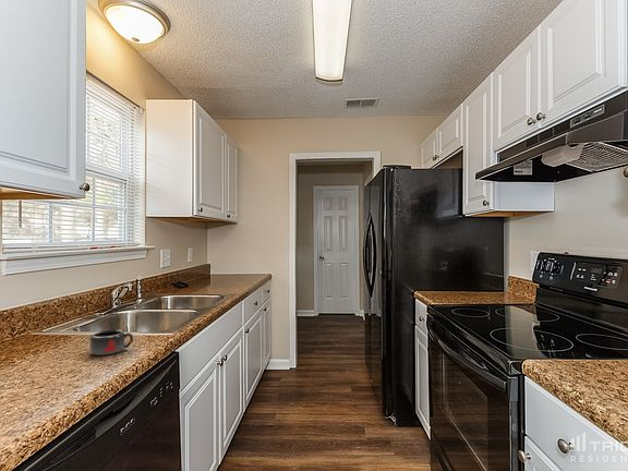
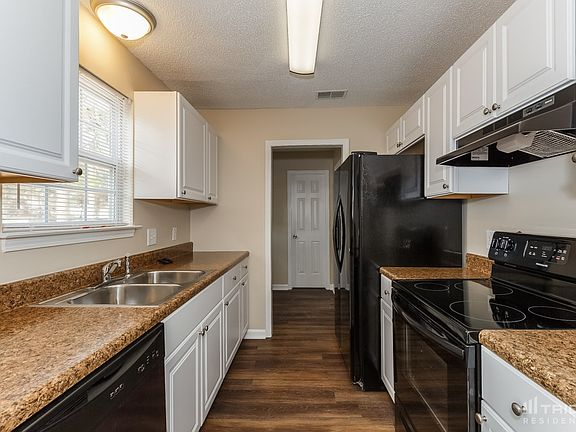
- mug (111, 341)
